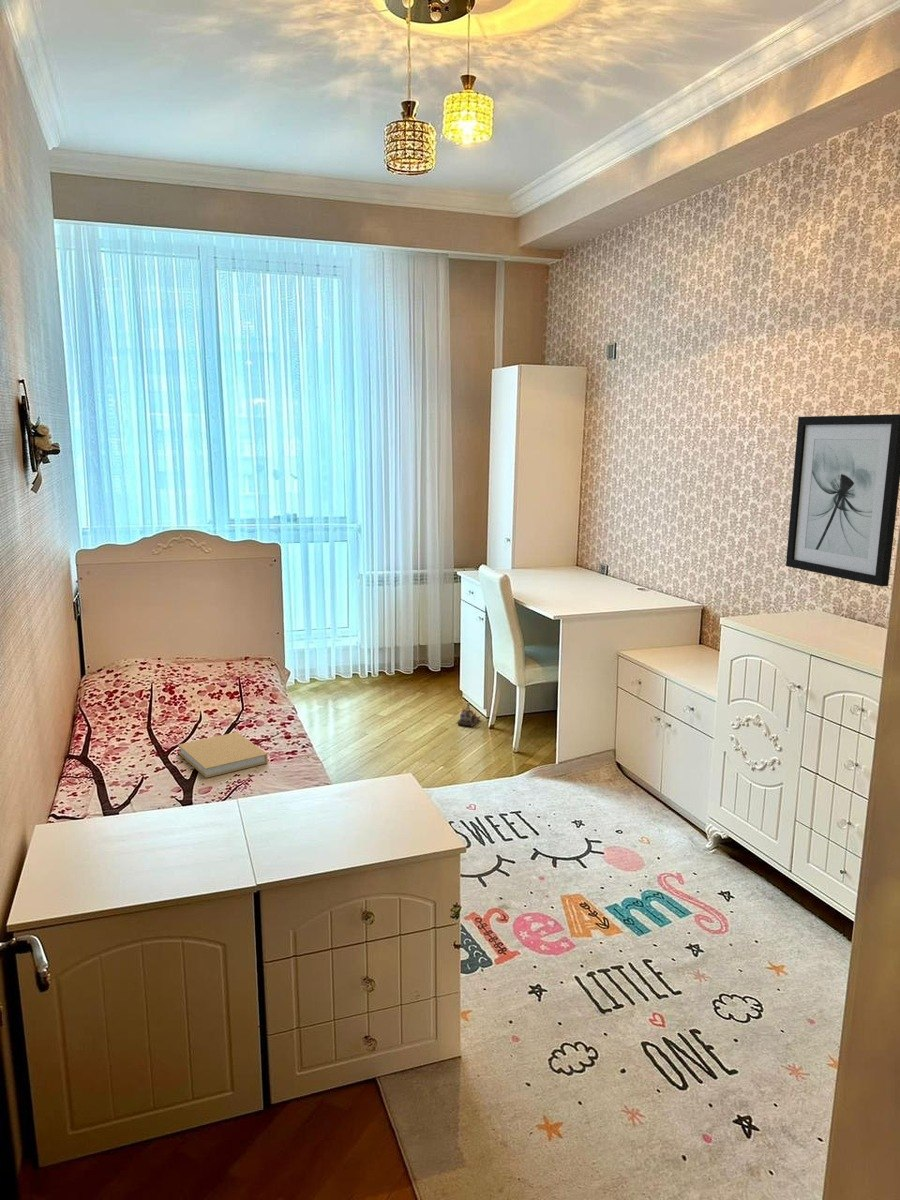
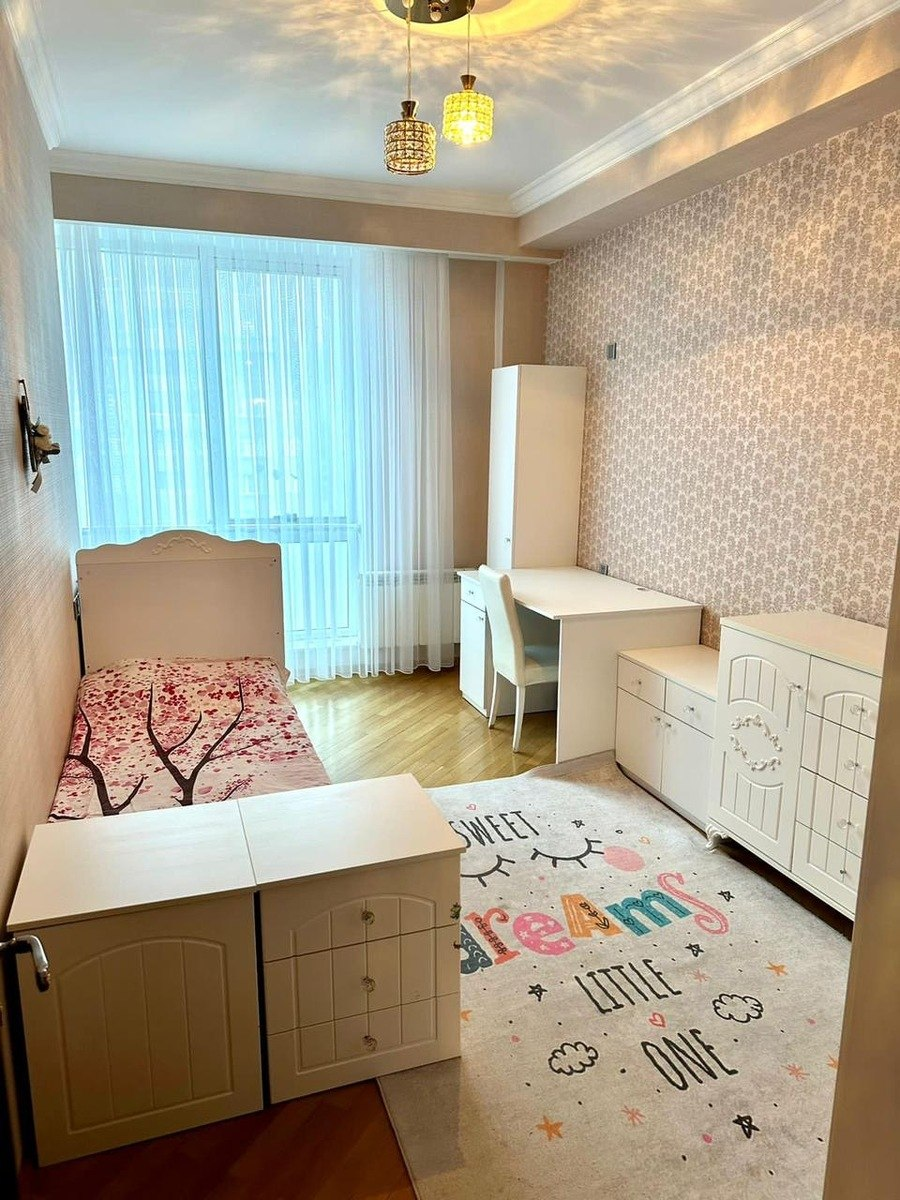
- wall art (840, 496)
- book (222, 753)
- toy train (468, 712)
